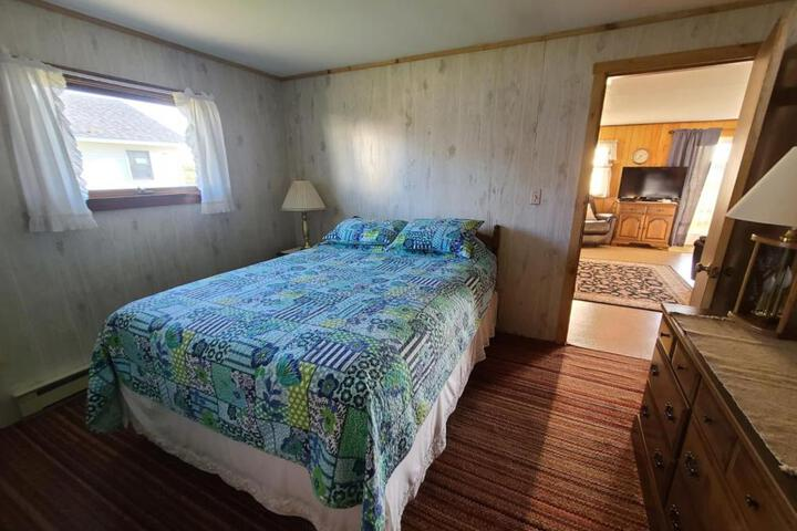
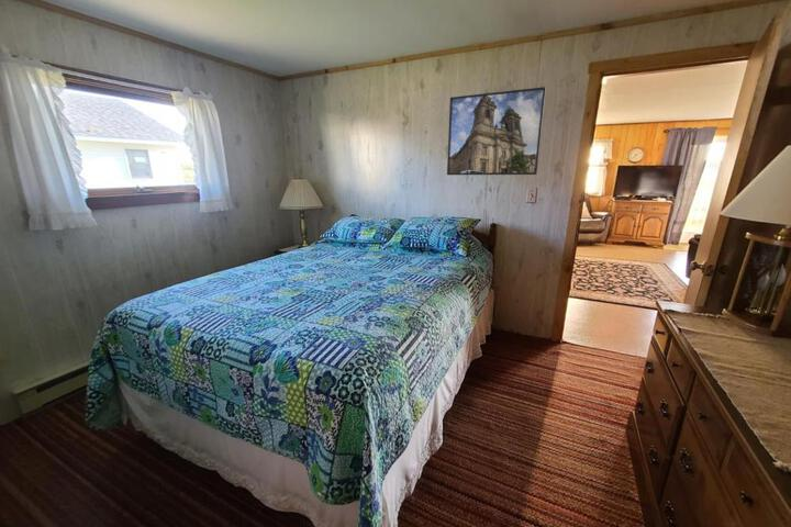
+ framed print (491, 134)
